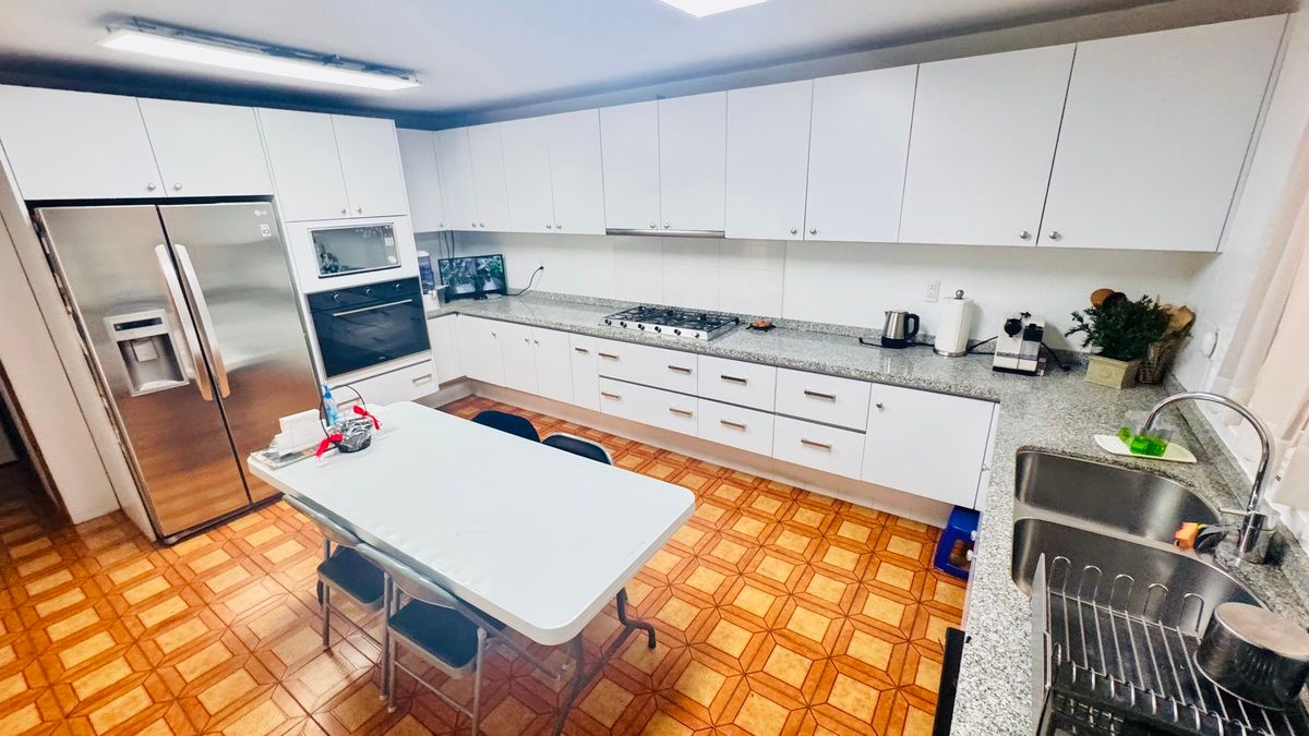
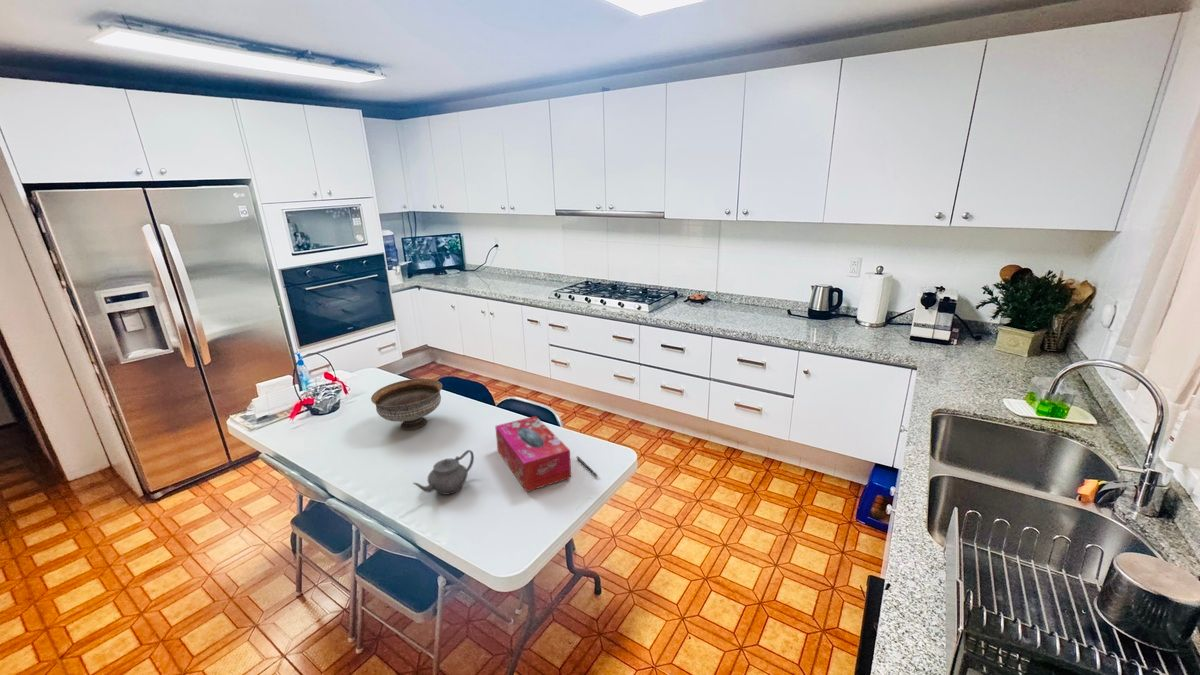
+ teapot (445, 475)
+ bowl (410, 408)
+ tissue box (531, 450)
+ pen (587, 466)
